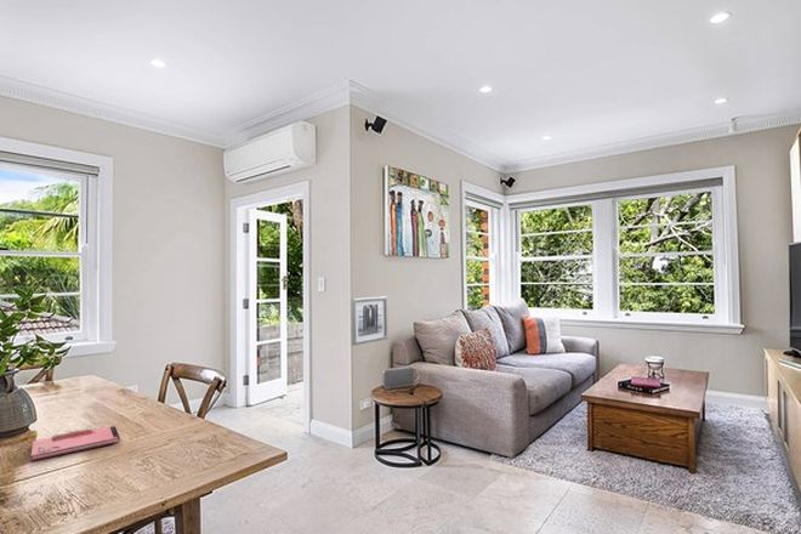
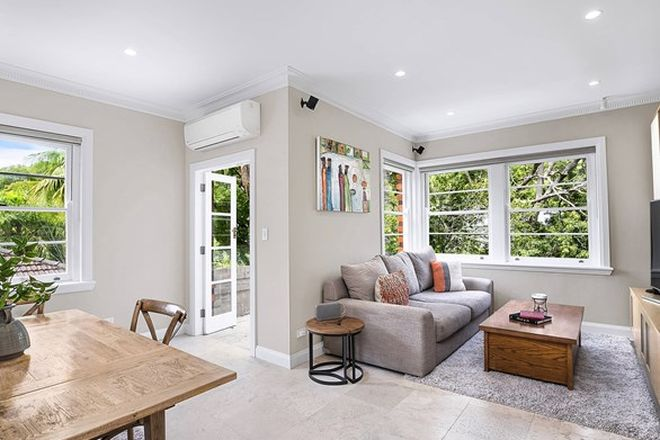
- wall art (370, 319)
- notebook (76, 439)
